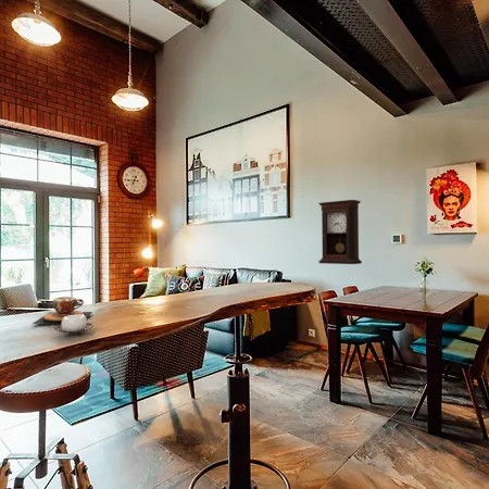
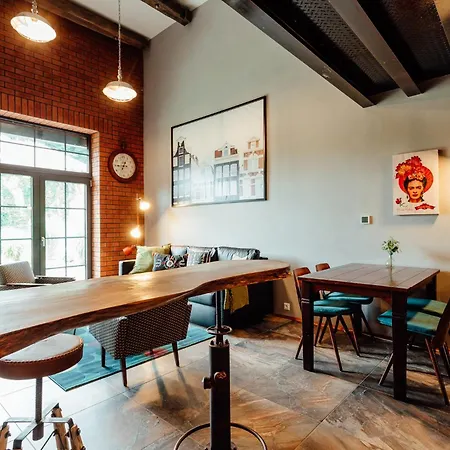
- cup (74, 325)
- pendulum clock (338, 233)
- teacup (64, 309)
